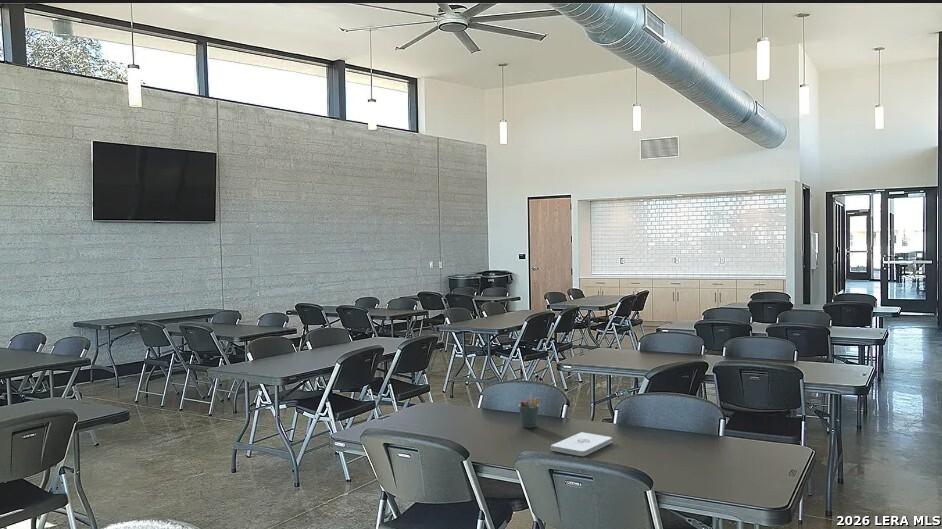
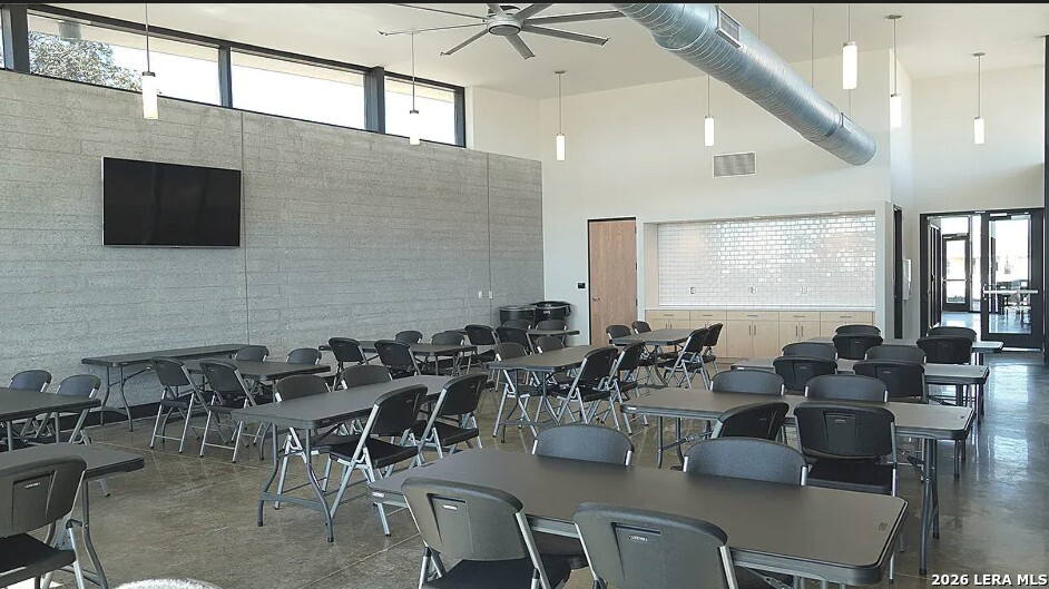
- notepad (582, 443)
- pen holder (529, 410)
